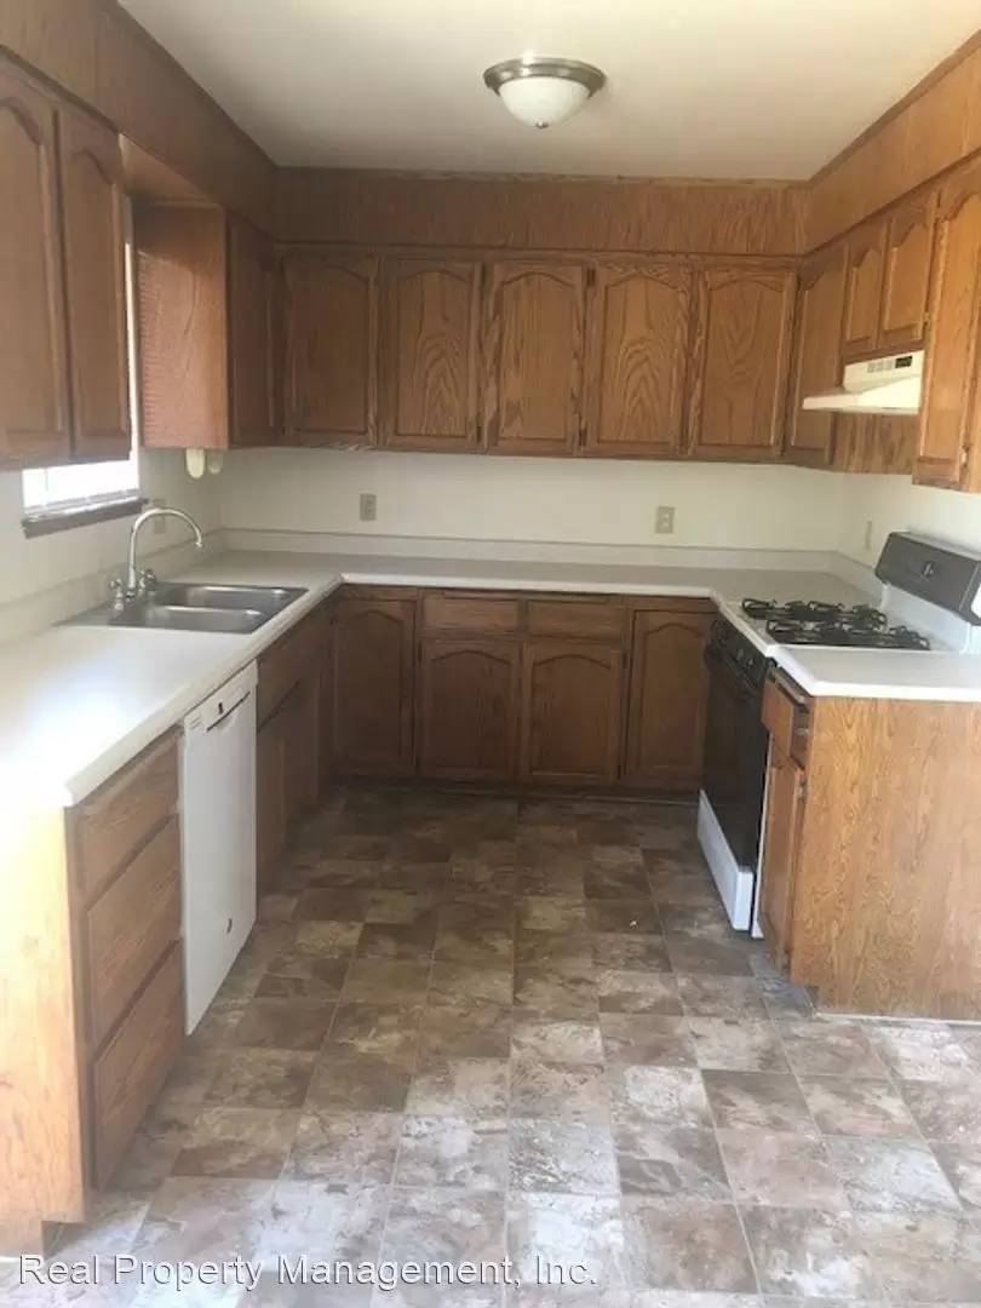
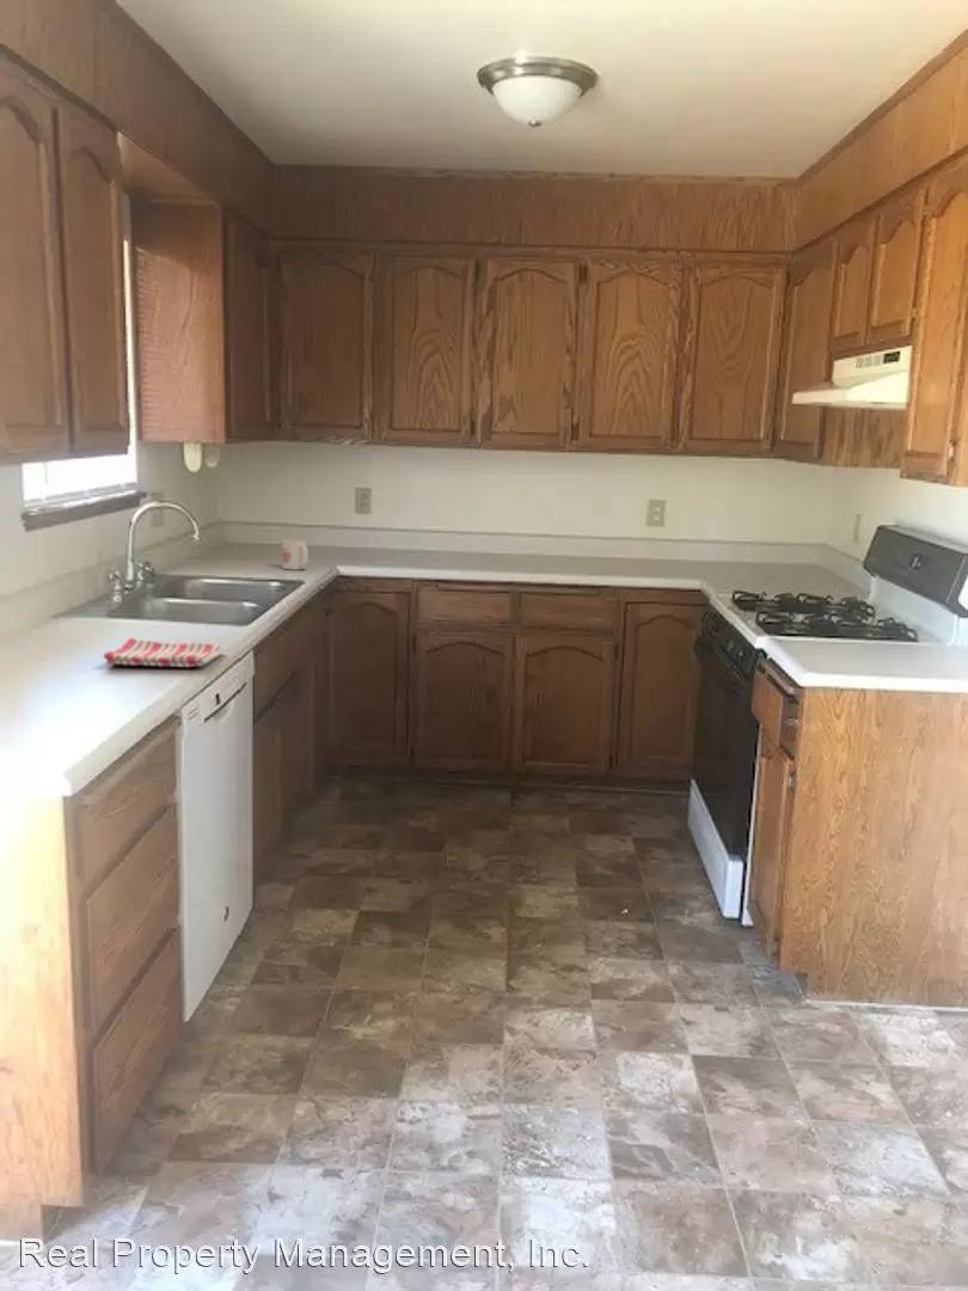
+ mug (296, 555)
+ dish towel (165, 651)
